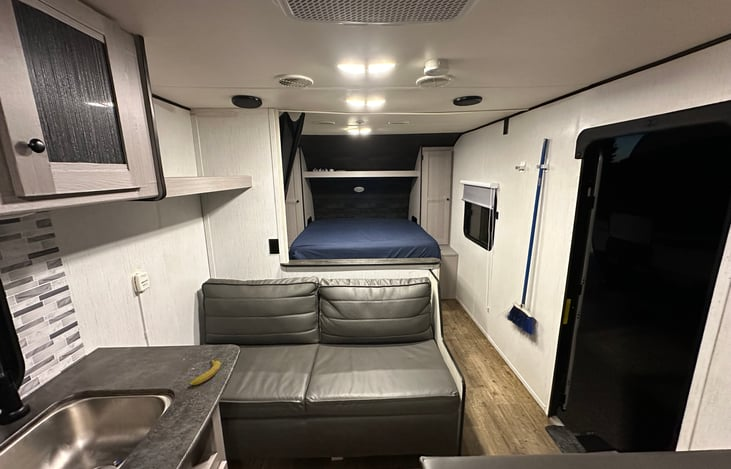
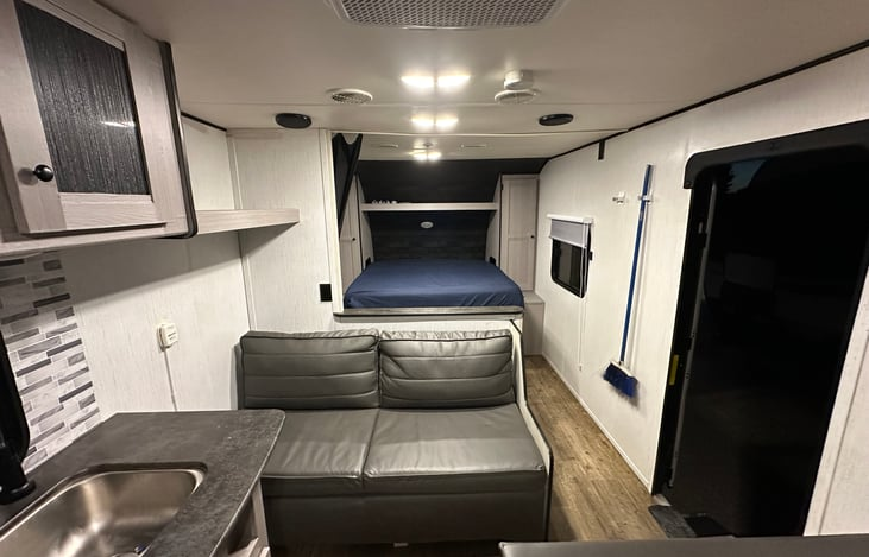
- banana (207, 371)
